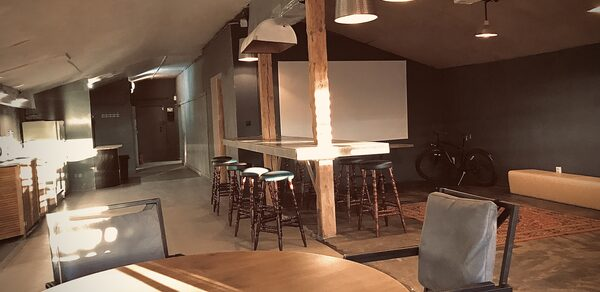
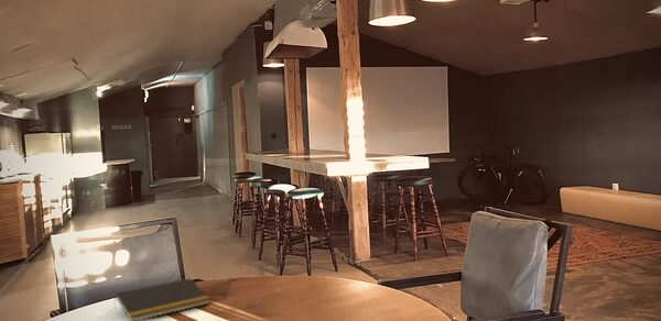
+ notepad (163, 298)
